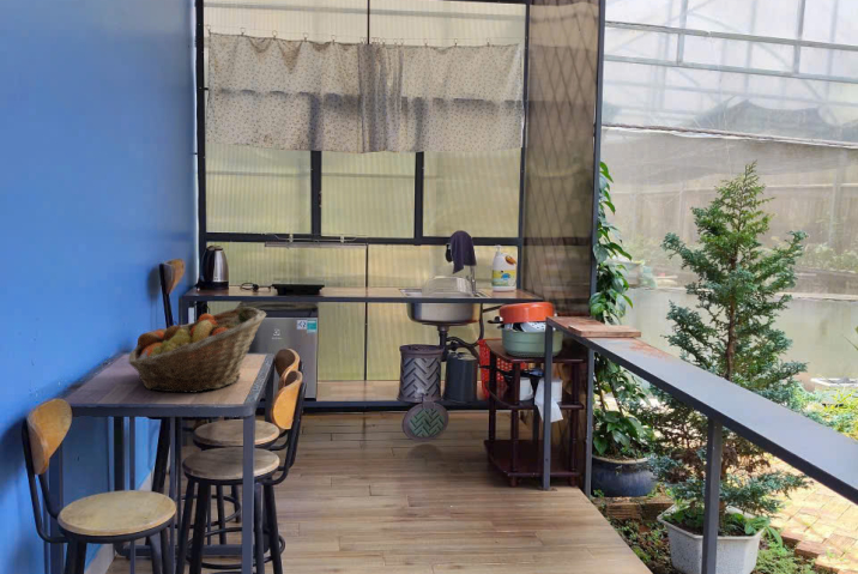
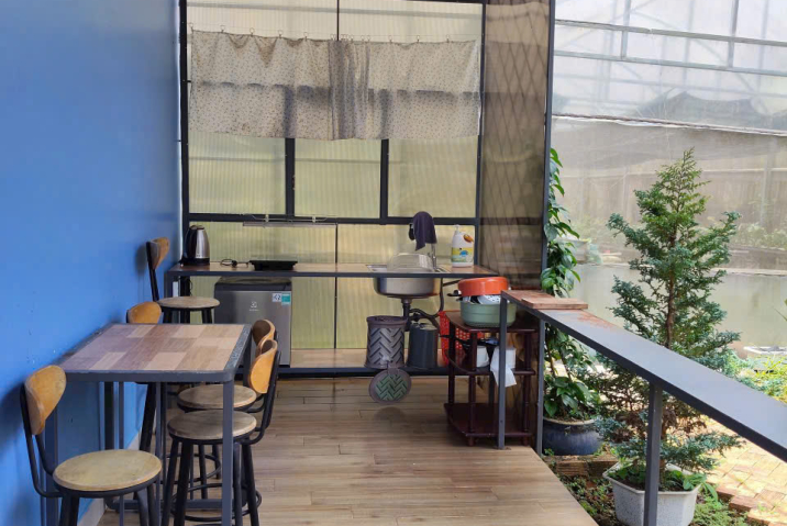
- fruit basket (198, 345)
